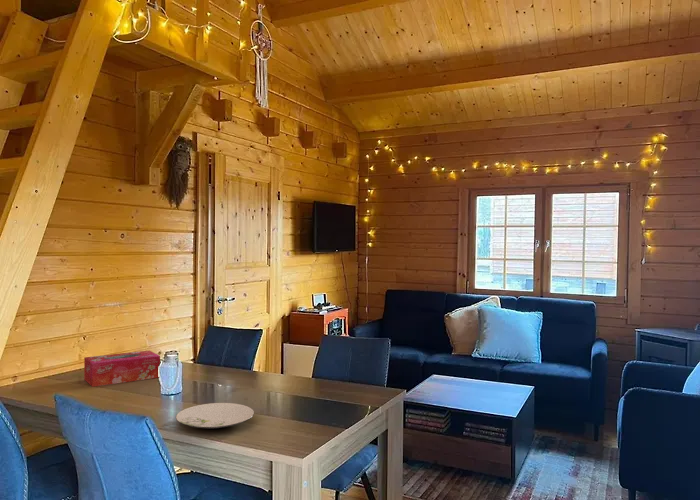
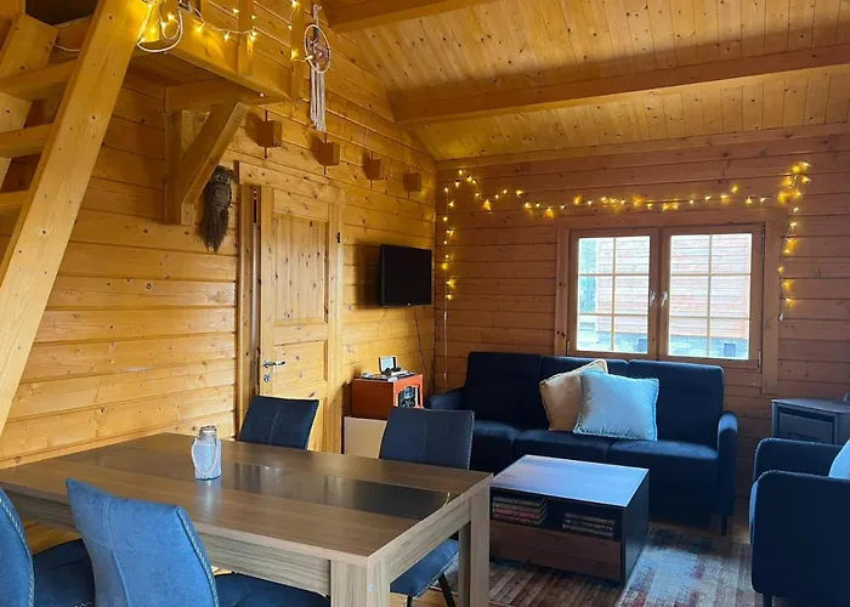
- tissue box (122, 367)
- plate (215, 418)
